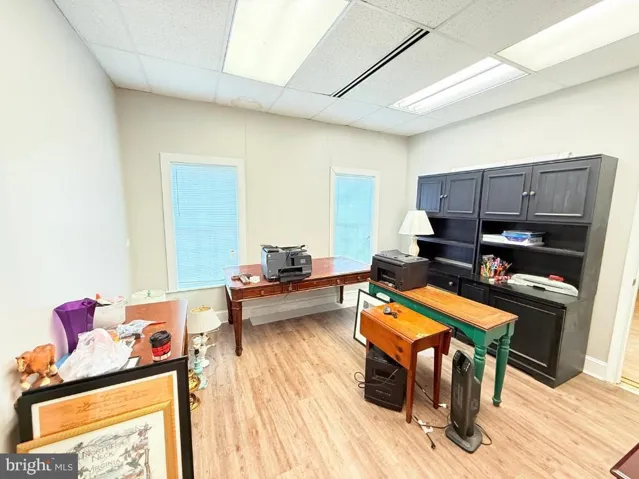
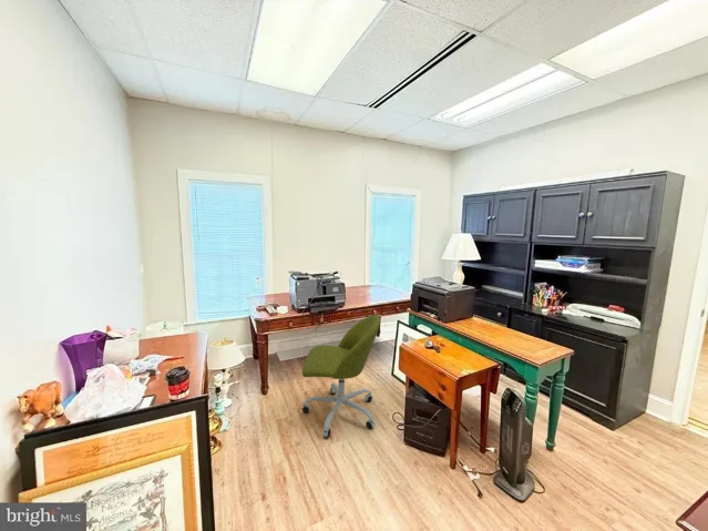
+ office chair (340, 366)
